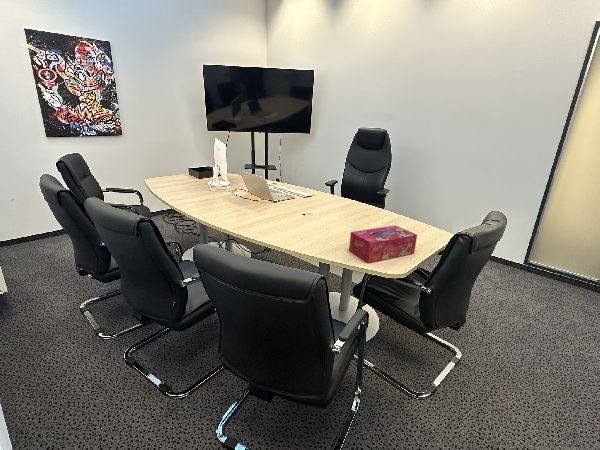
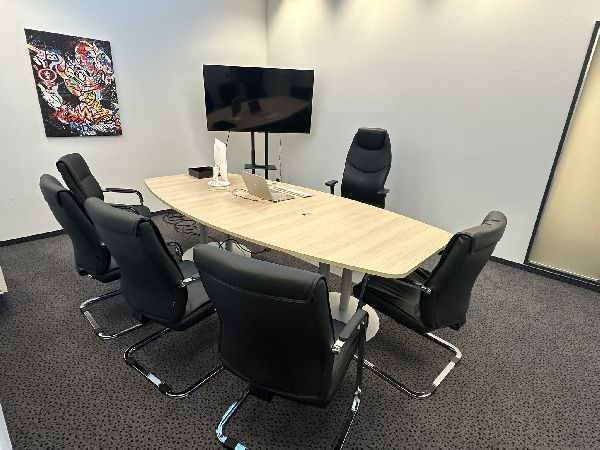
- tissue box (382, 242)
